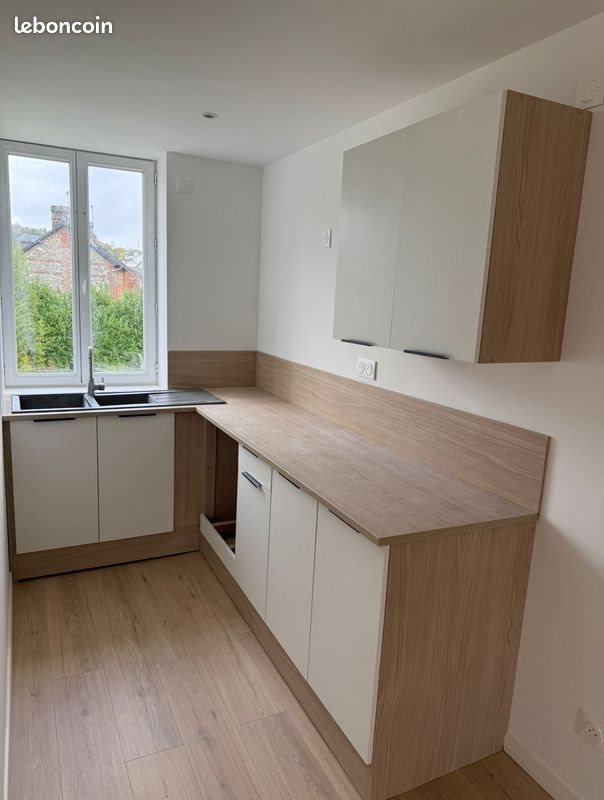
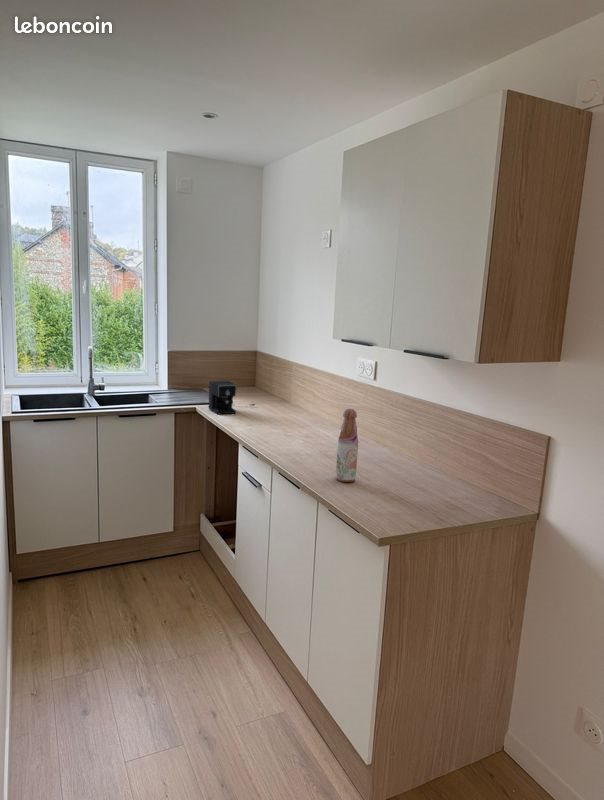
+ coffee maker (235, 395)
+ bottle (347, 444)
